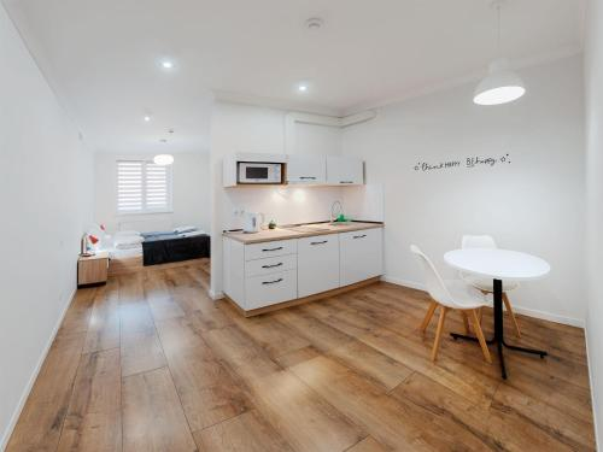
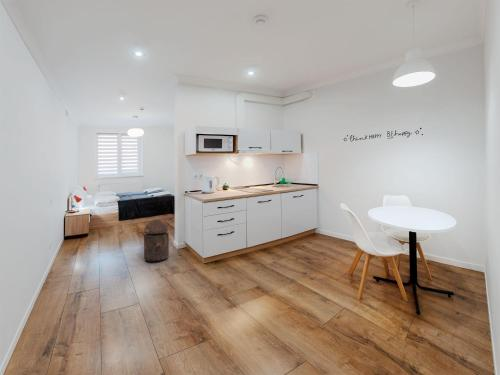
+ trash can (156, 239)
